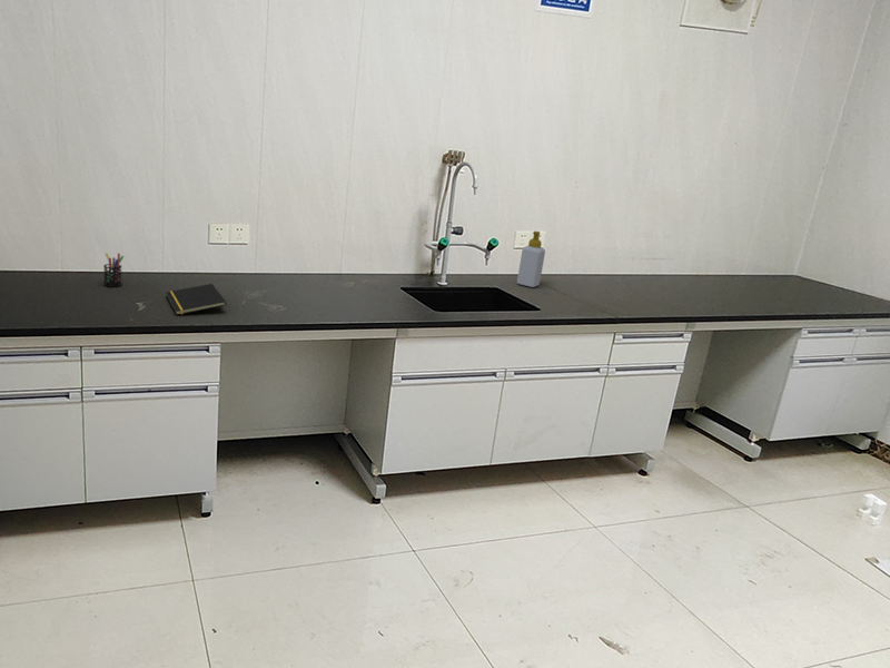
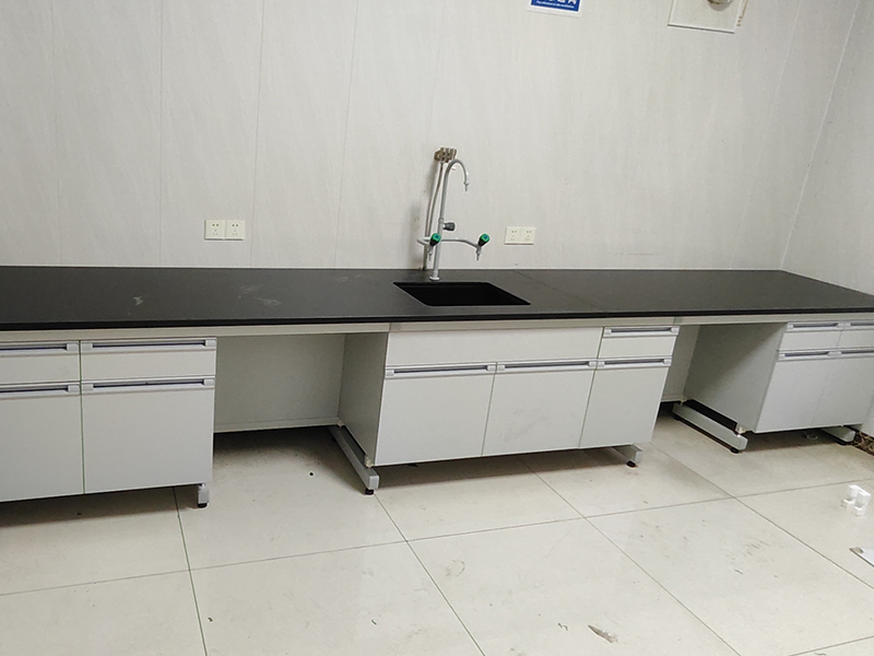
- soap bottle (532, 258)
- notepad (195, 298)
- pen holder (115, 268)
